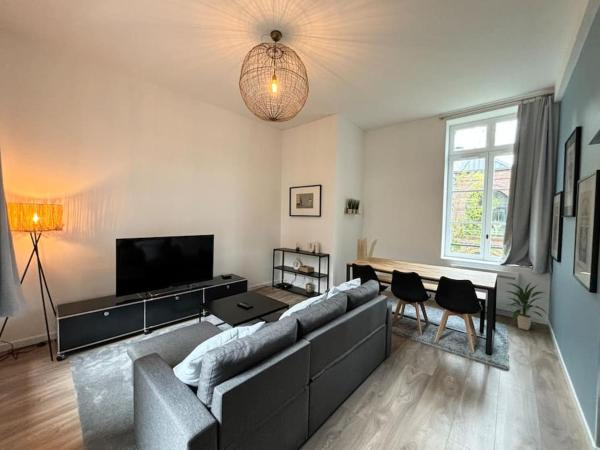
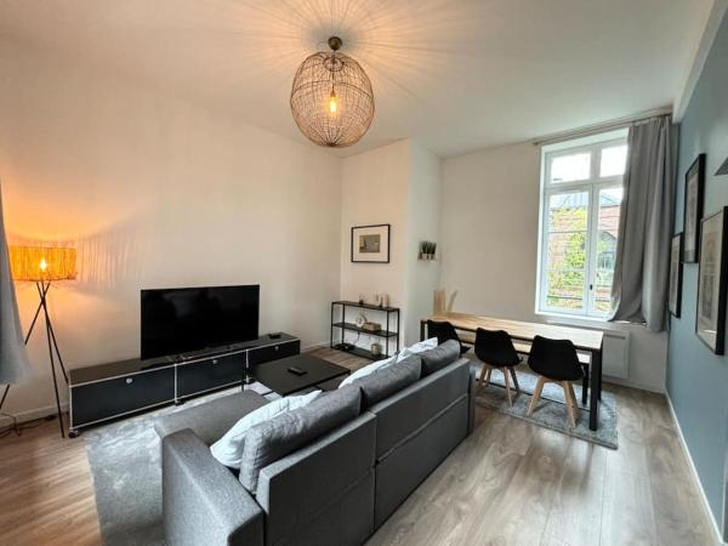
- indoor plant (524, 304)
